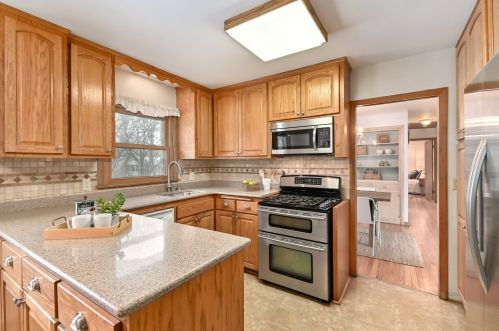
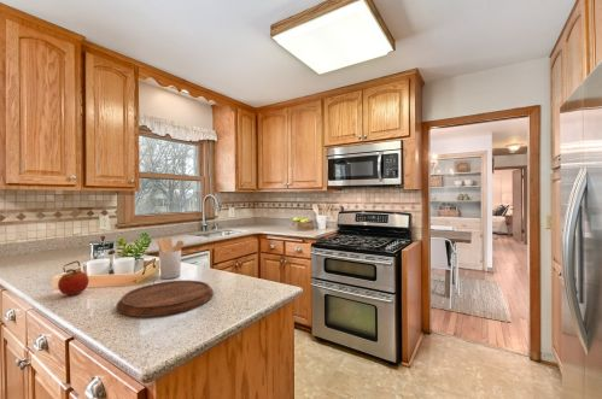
+ cutting board (168, 294)
+ fruit (74, 280)
+ utensil holder (168, 256)
